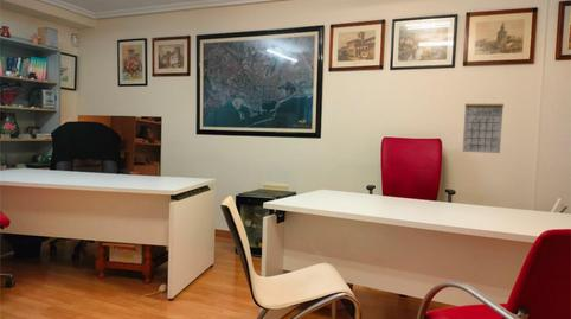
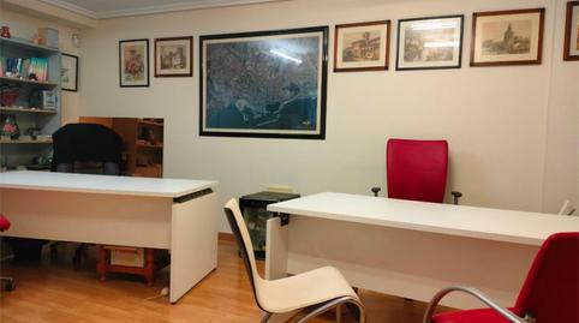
- calendar (482, 122)
